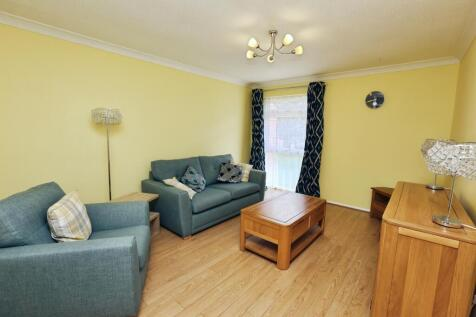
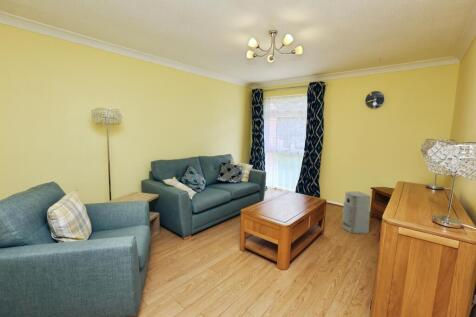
+ air purifier (356, 211)
